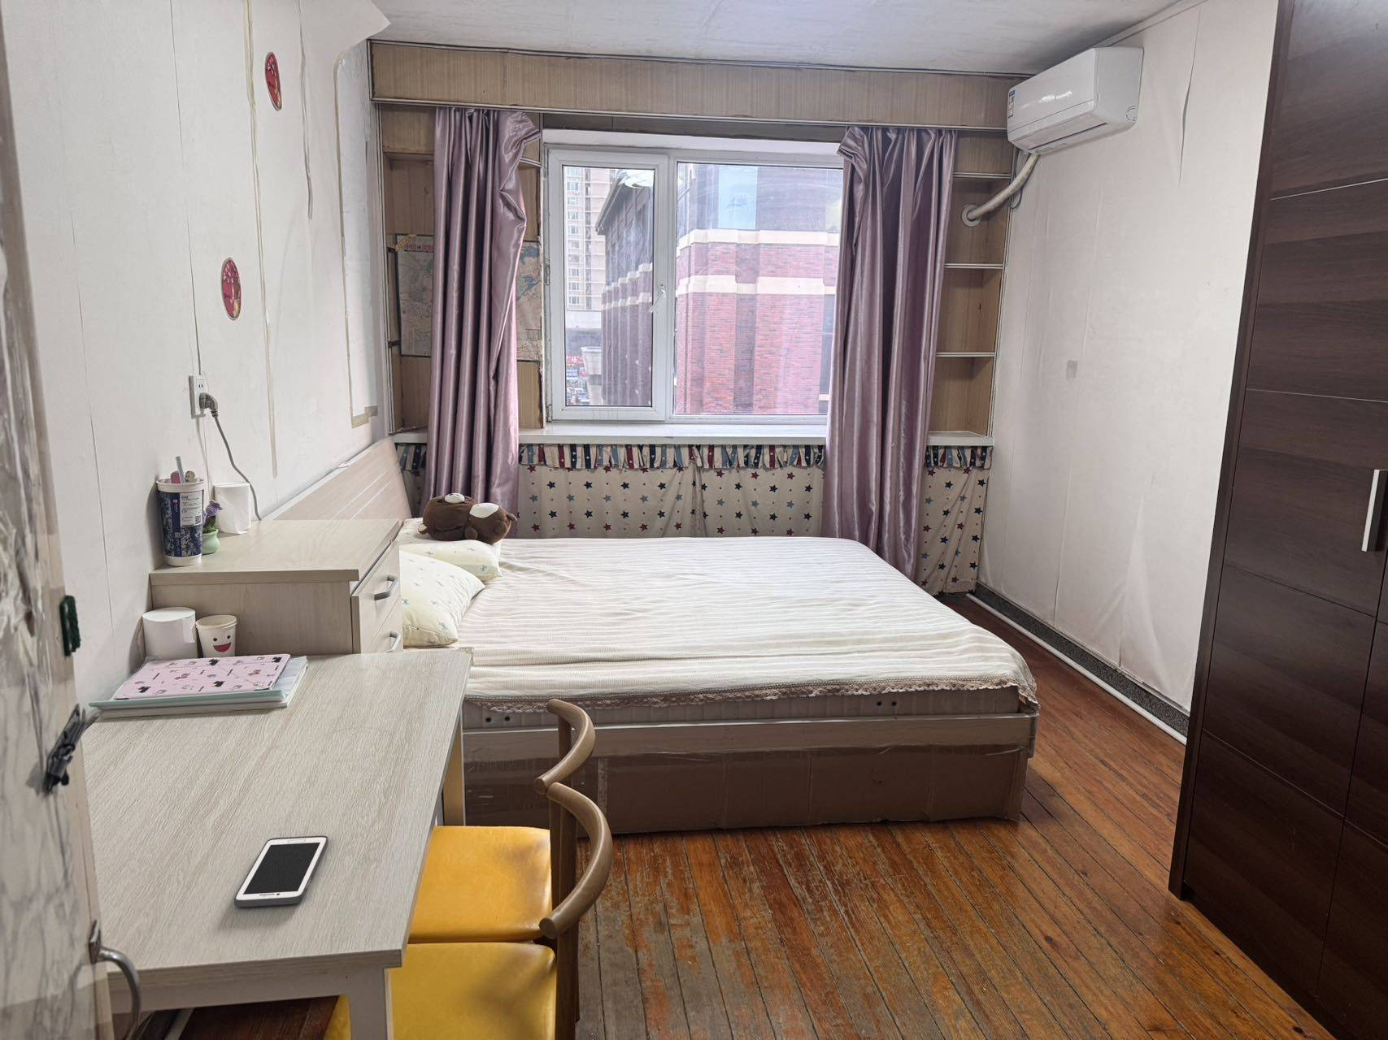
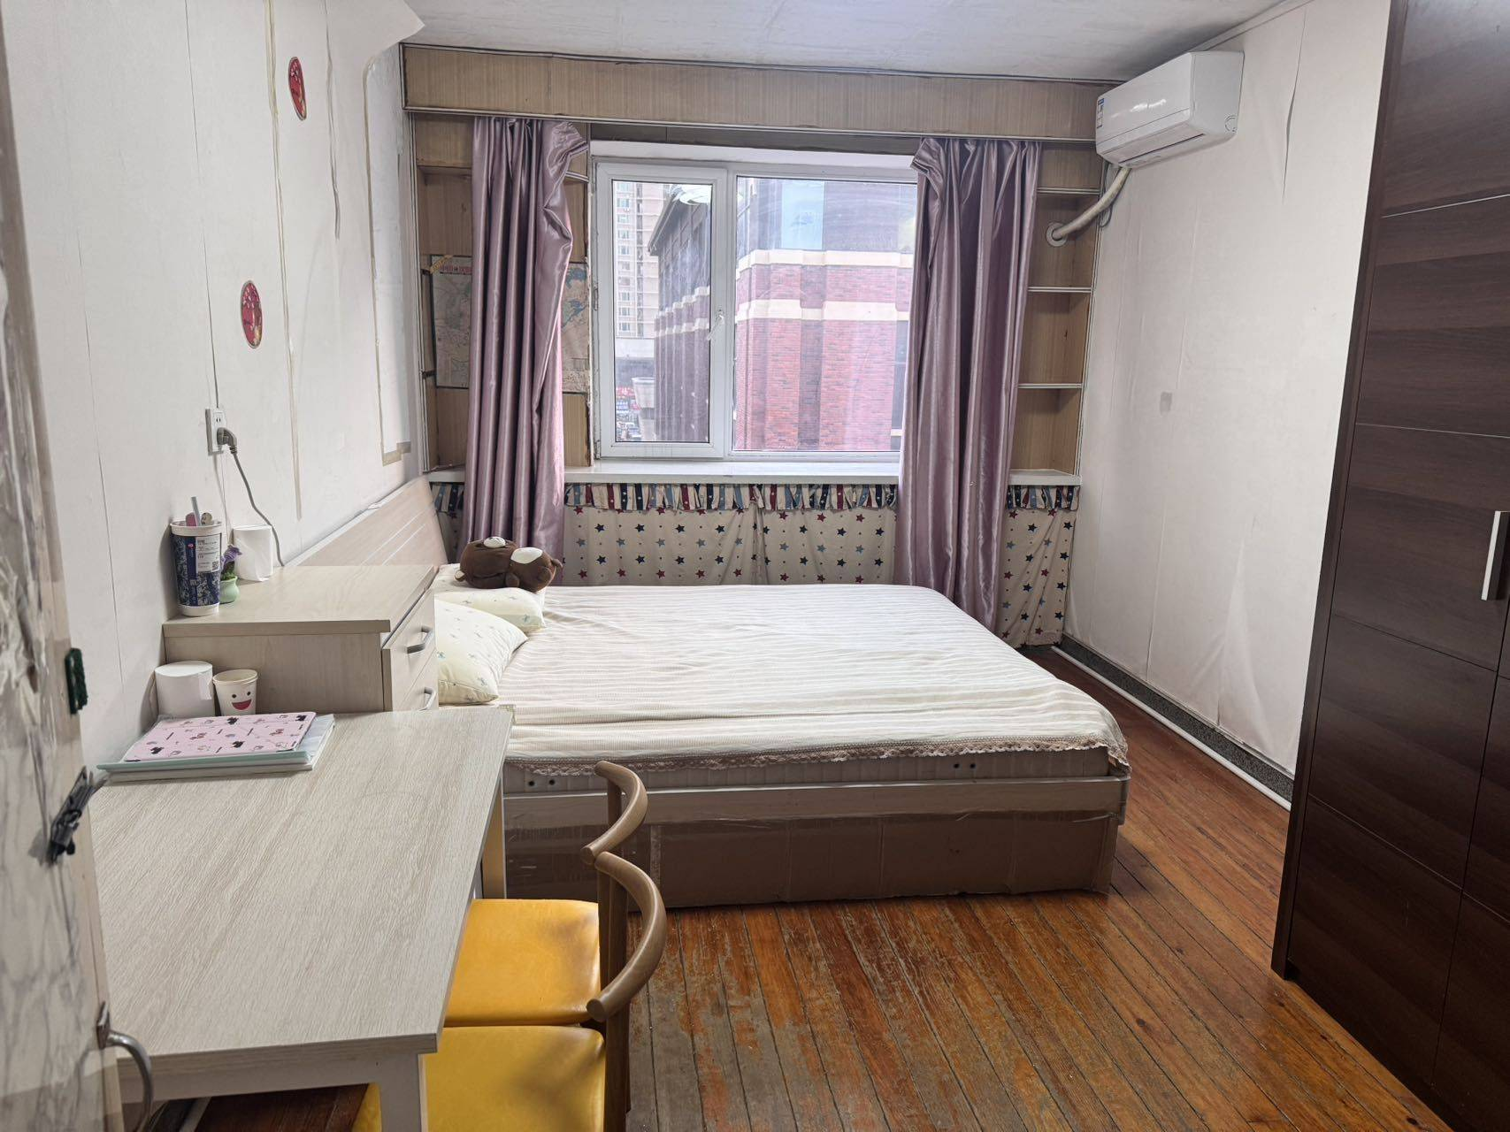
- cell phone (284, 870)
